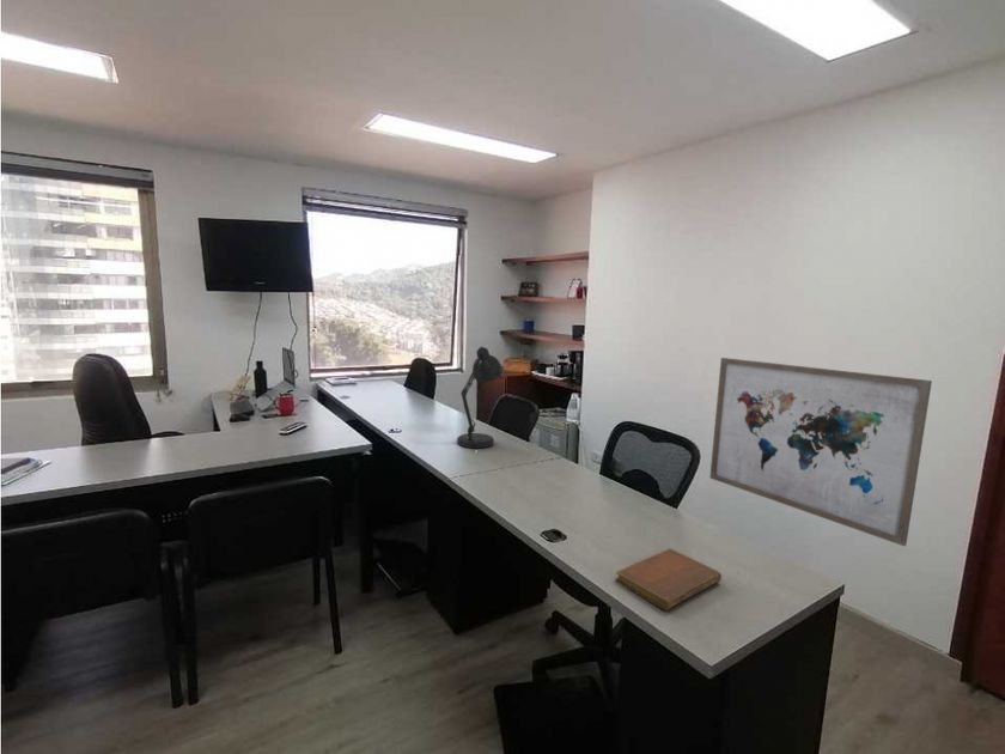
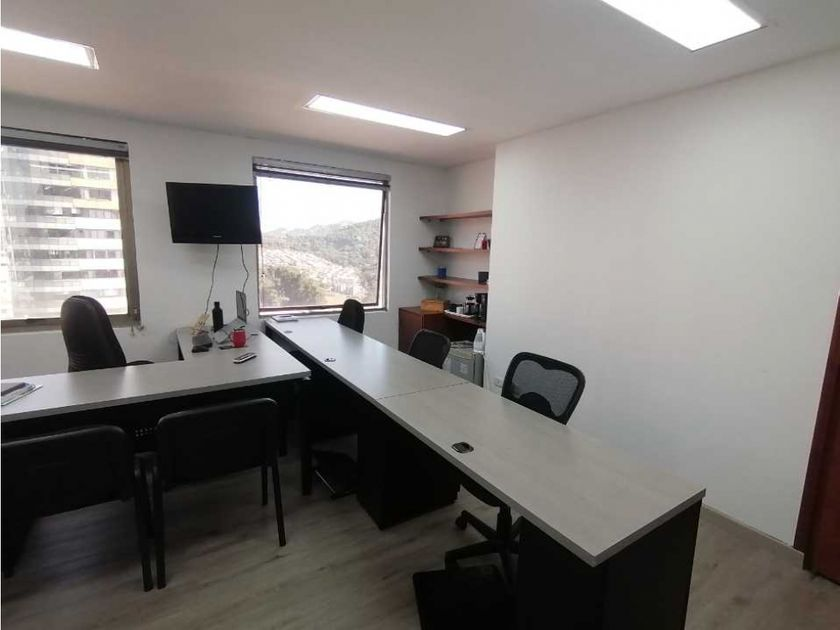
- desk lamp (468, 389)
- notebook (668, 576)
- wall art (800, 438)
